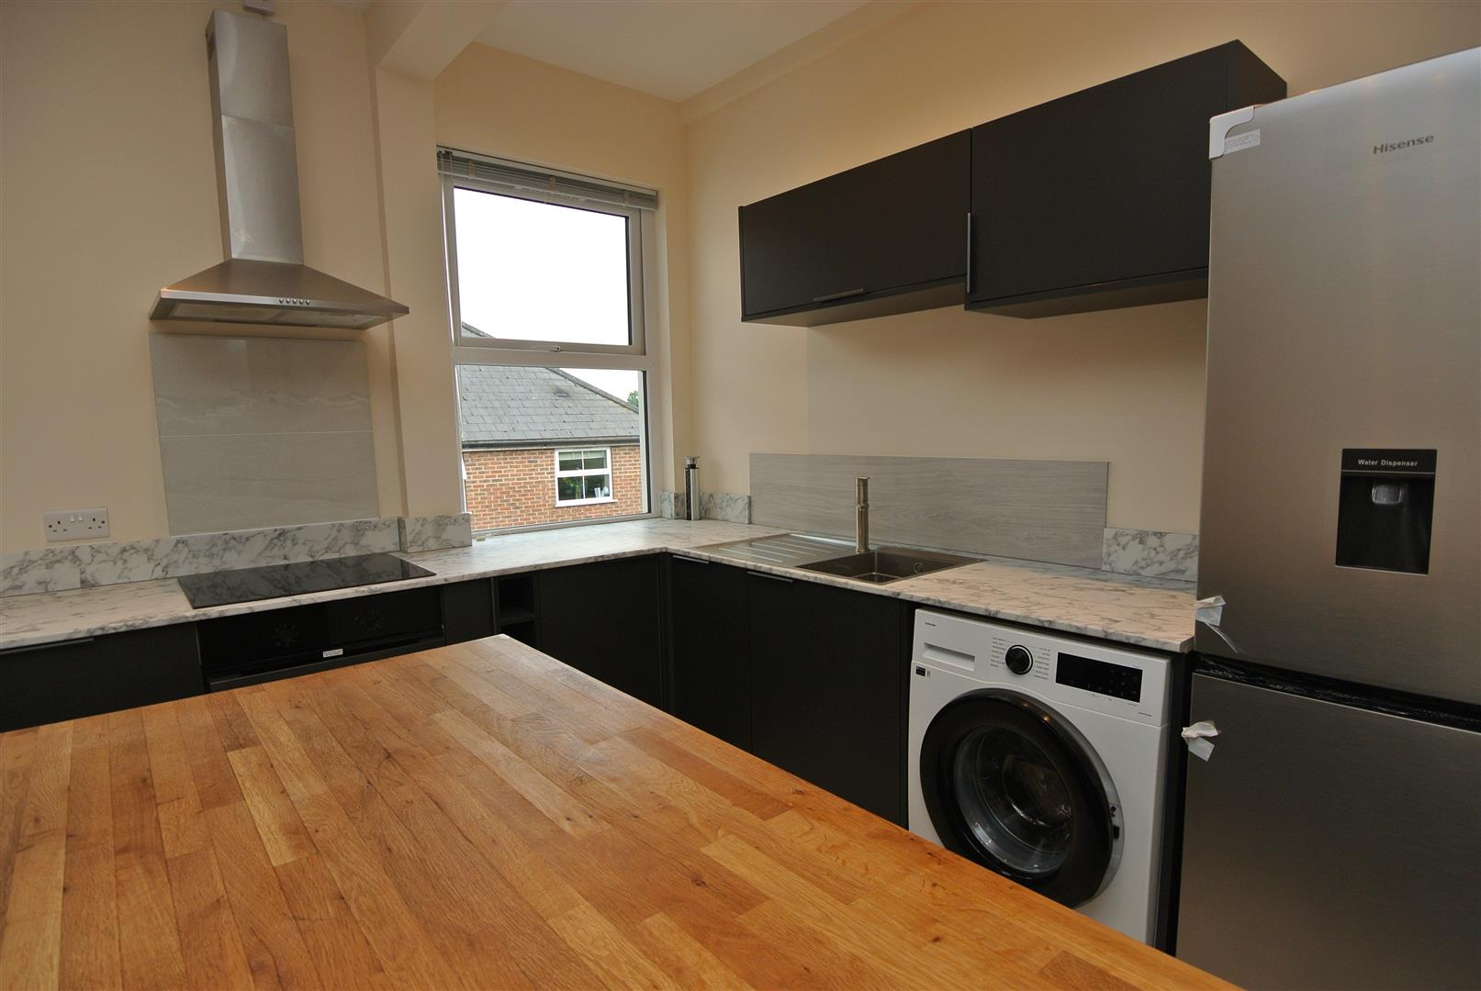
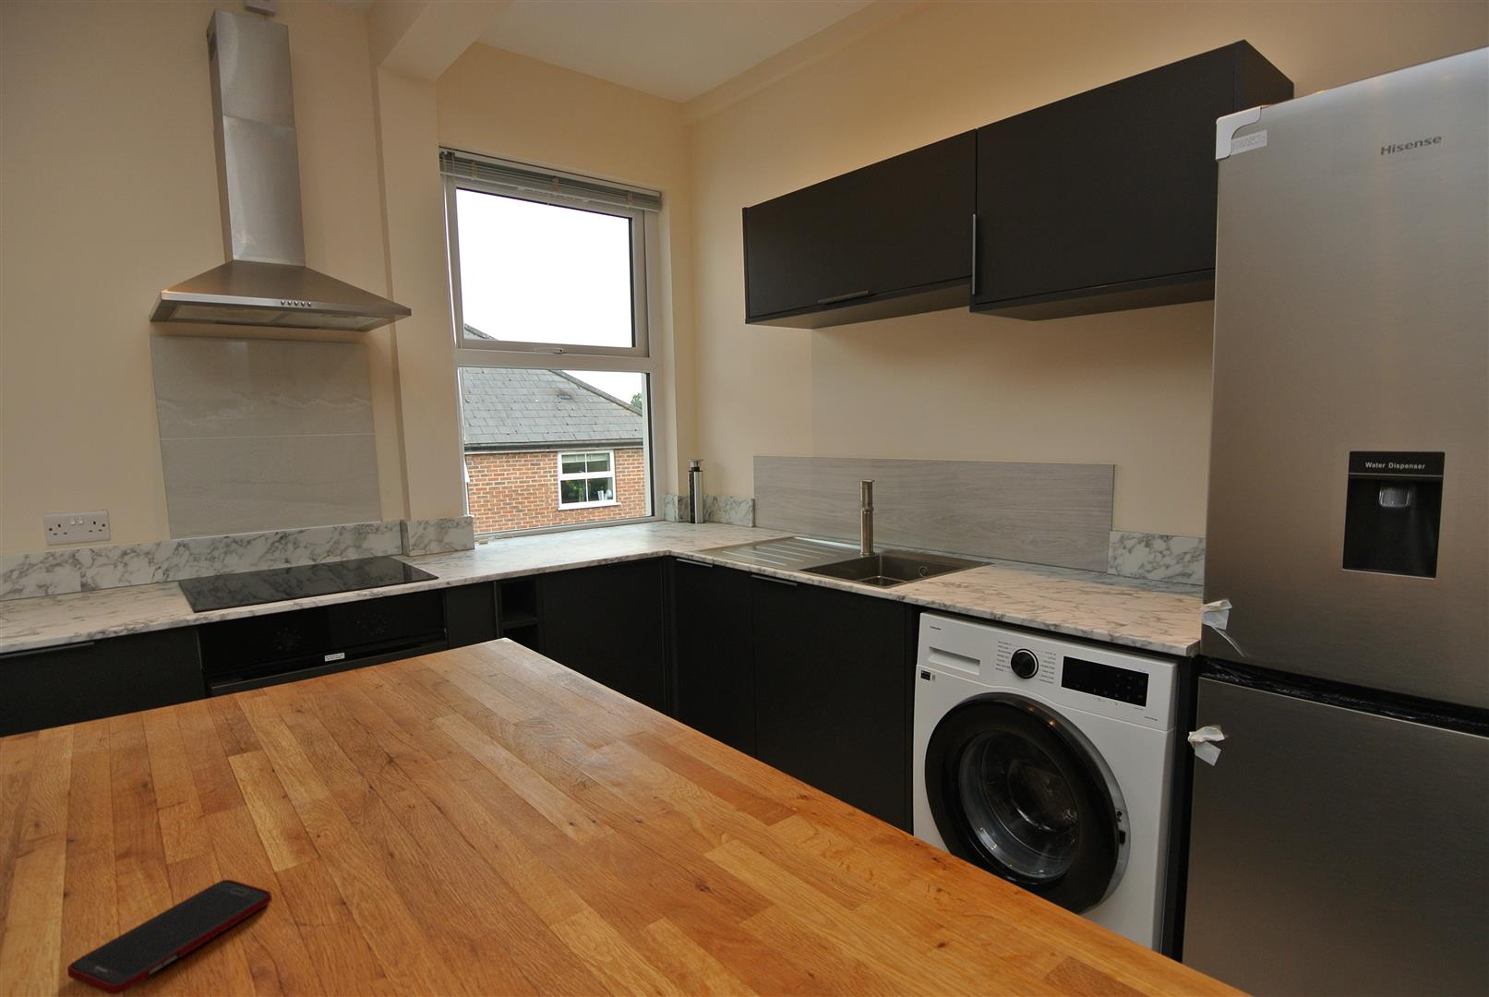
+ cell phone (176, 931)
